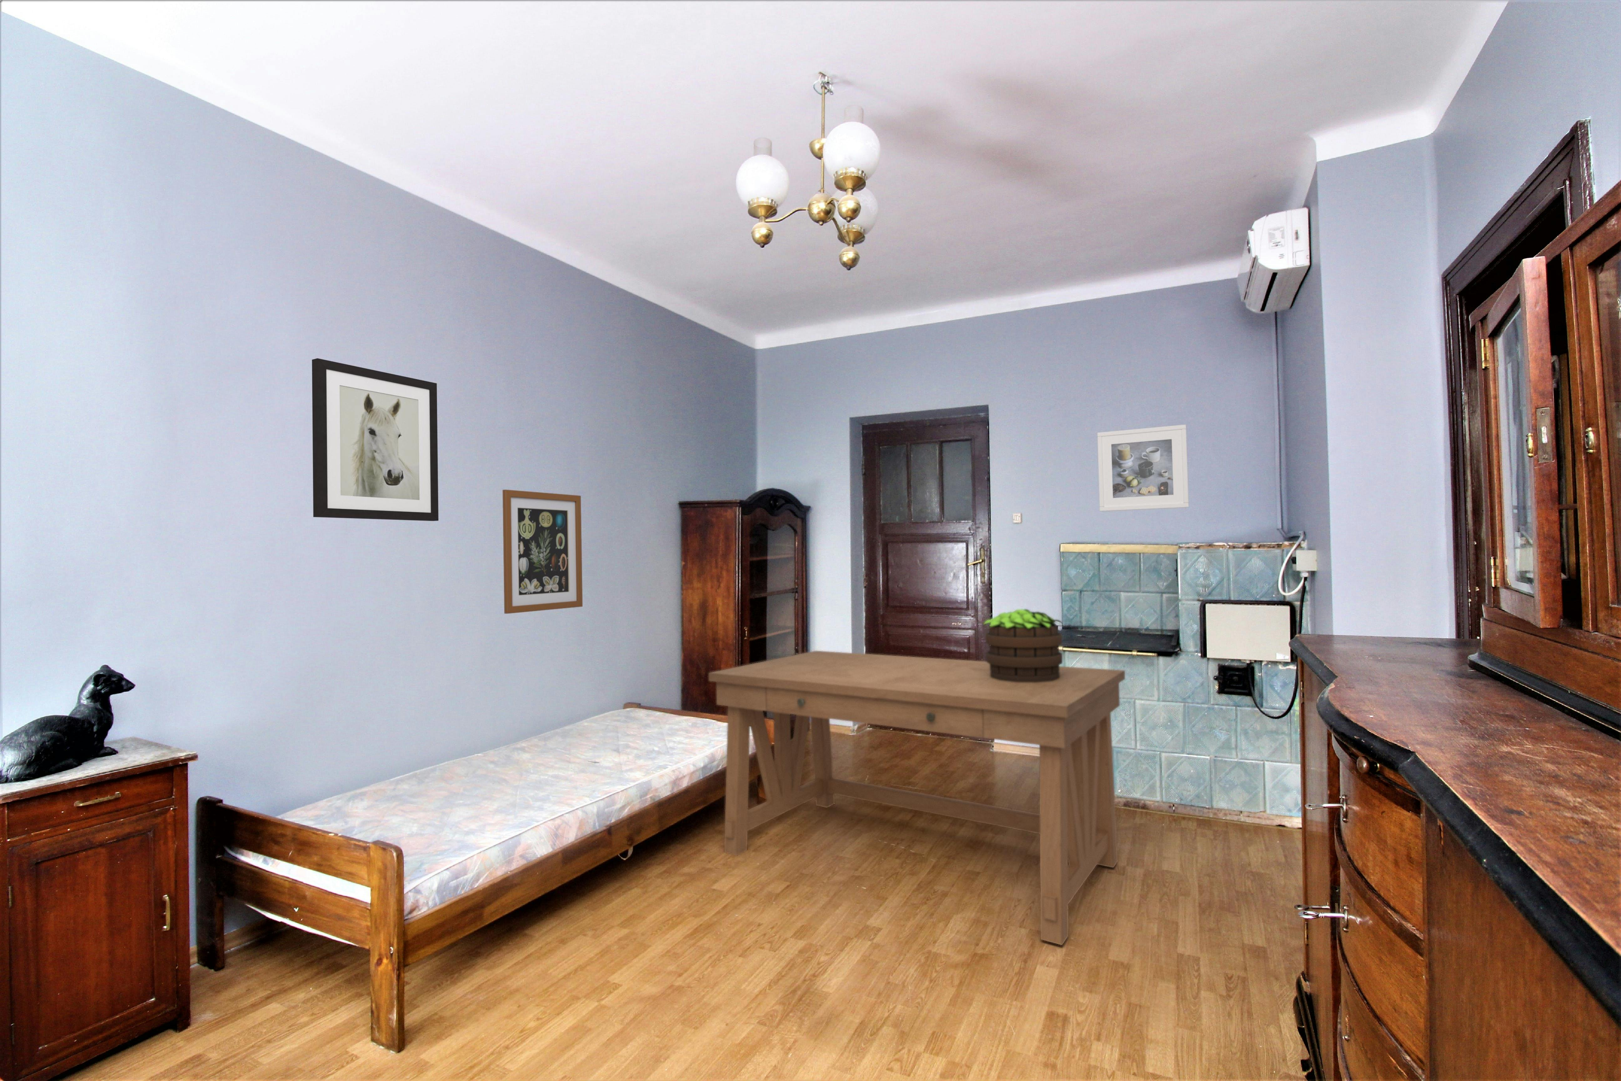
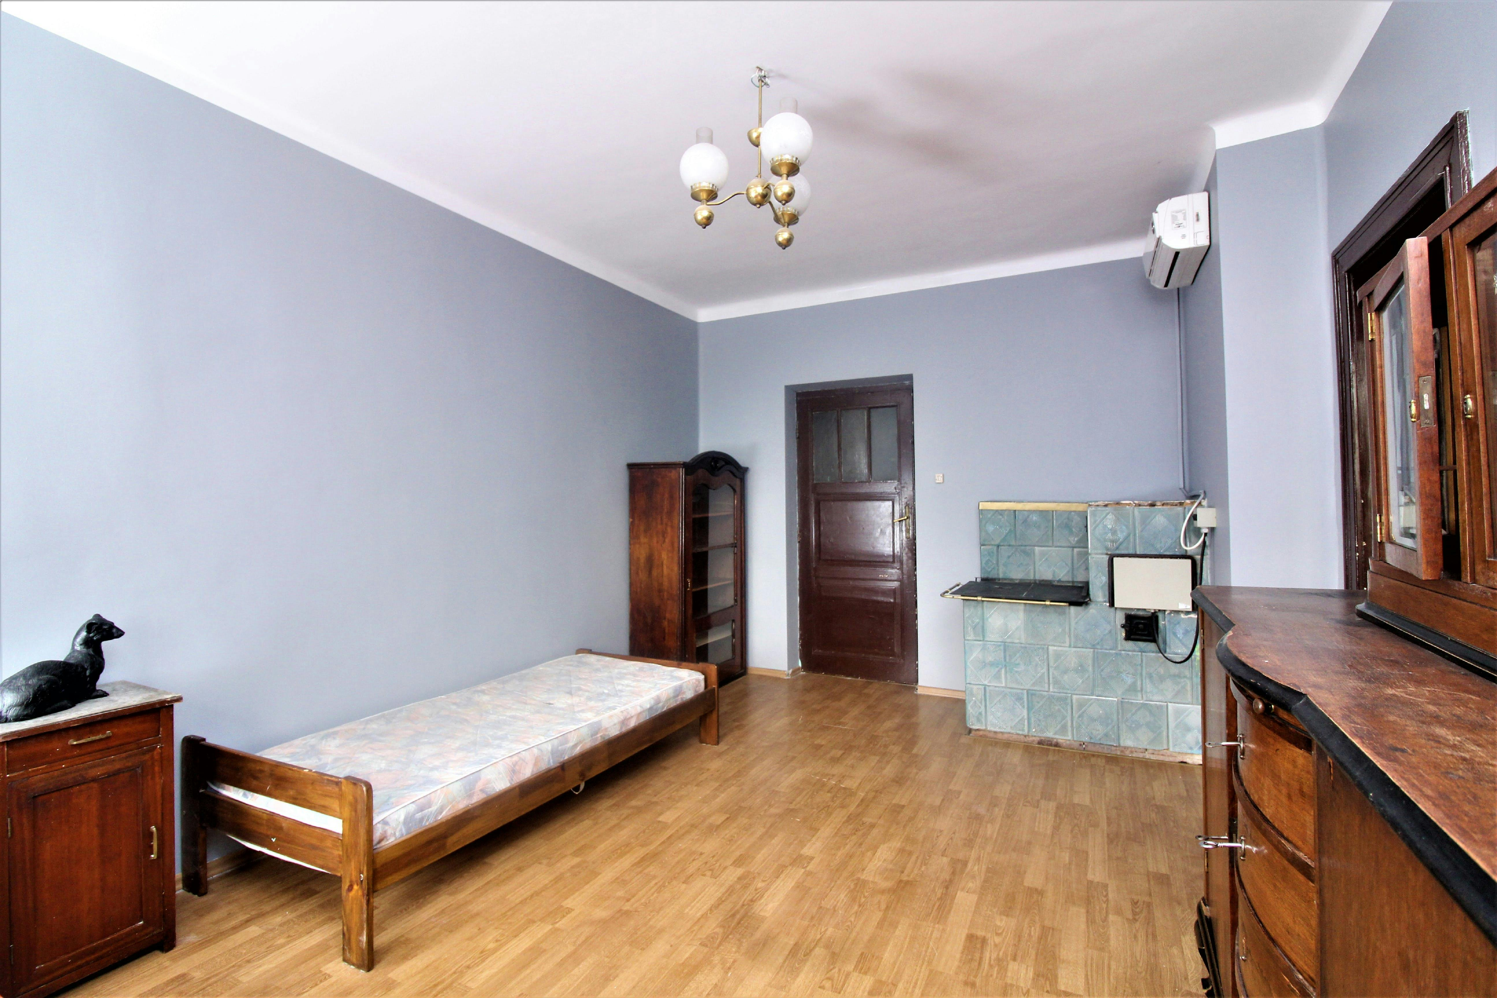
- wall art (545, 551)
- wall art (379, 445)
- desk (908, 790)
- potted plant (1024, 642)
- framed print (1142, 469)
